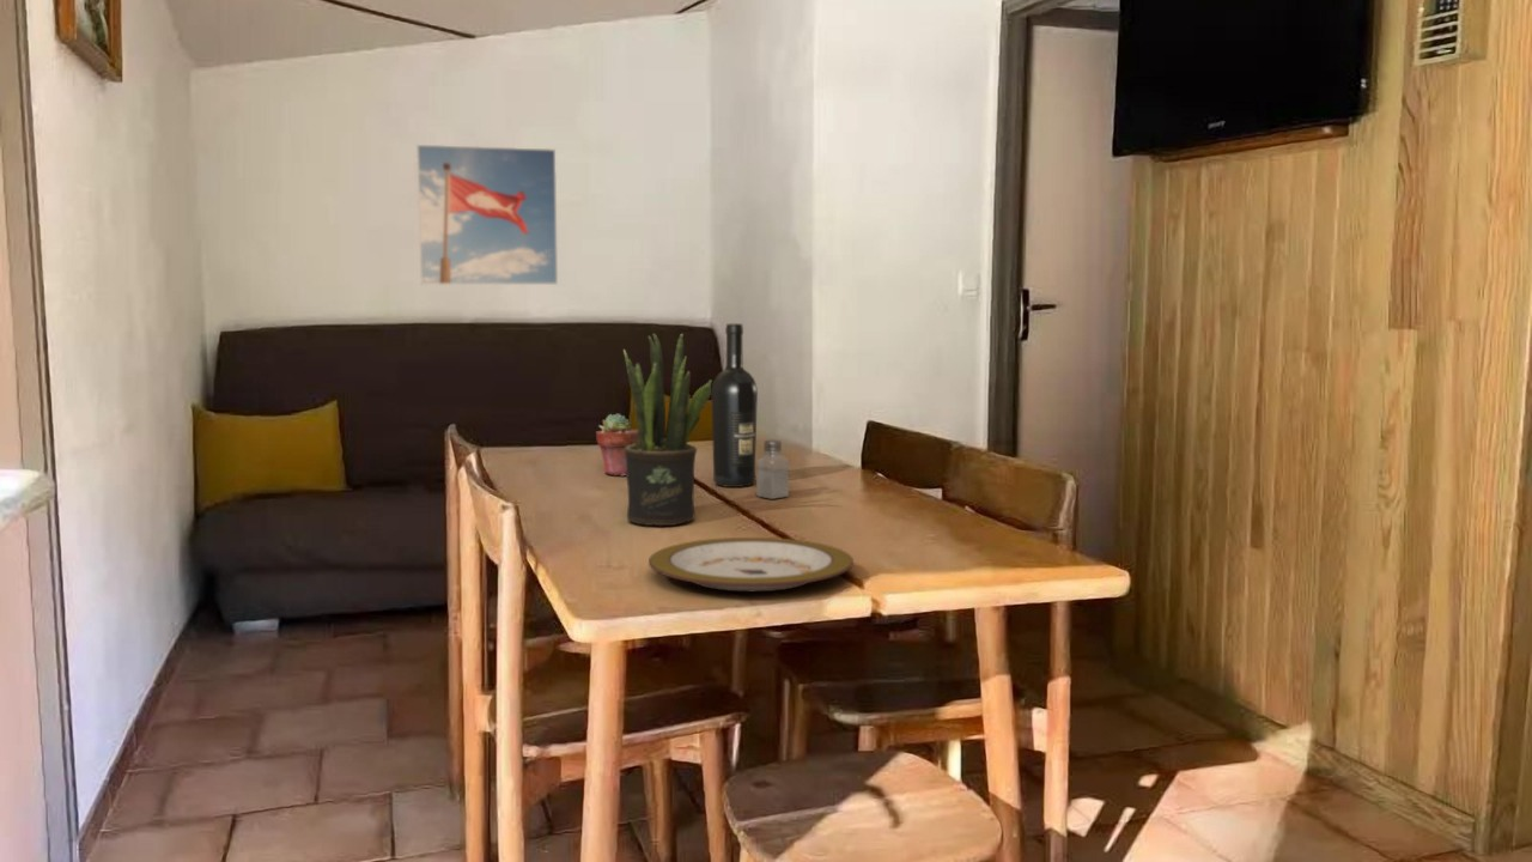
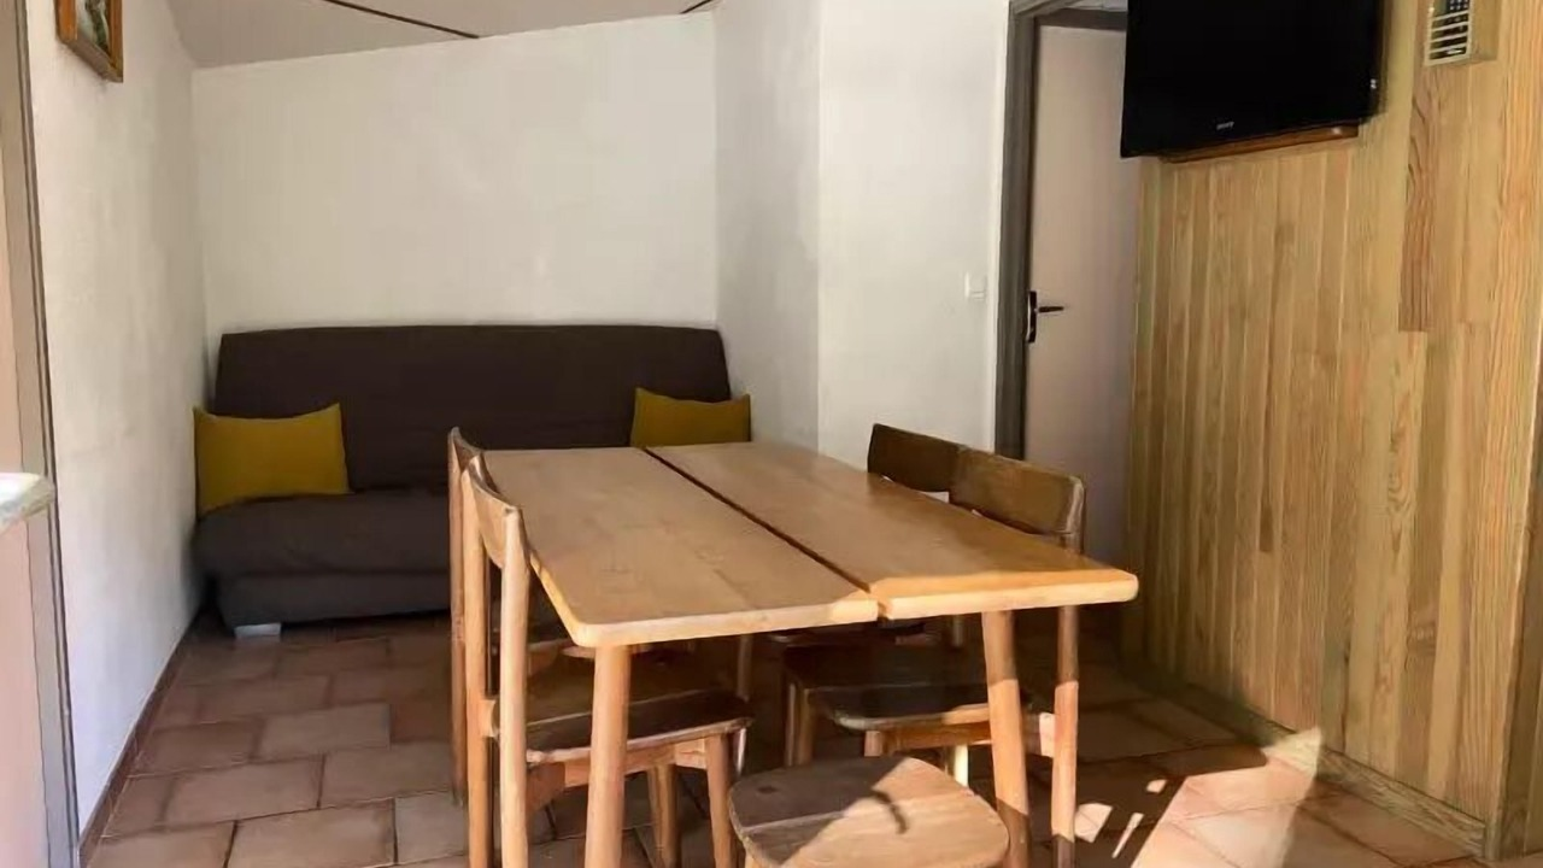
- potted plant (664, 429)
- potted succulent (619, 443)
- saltshaker (772, 468)
- wine bottle (734, 403)
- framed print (488, 216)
- plate (750, 566)
